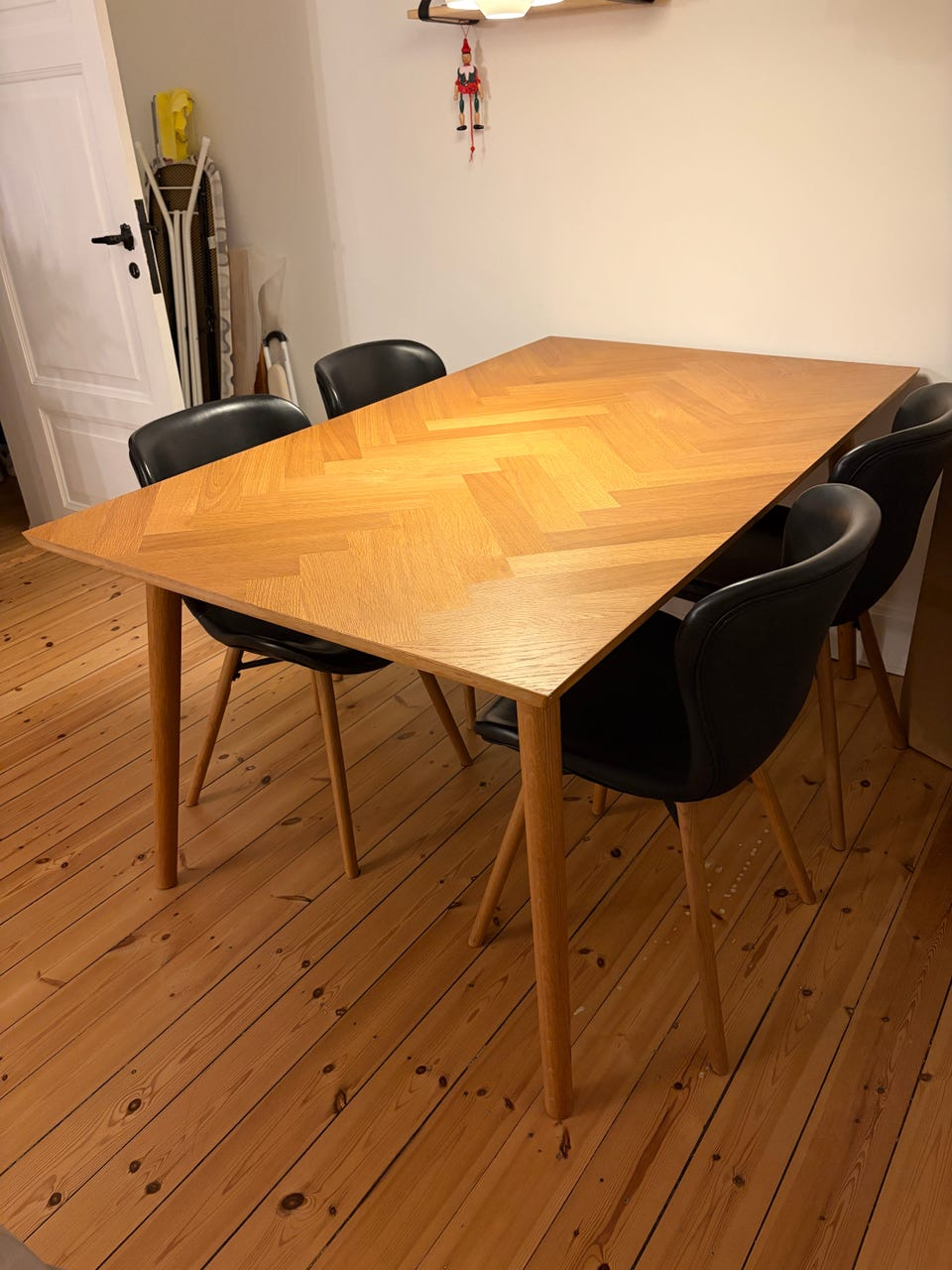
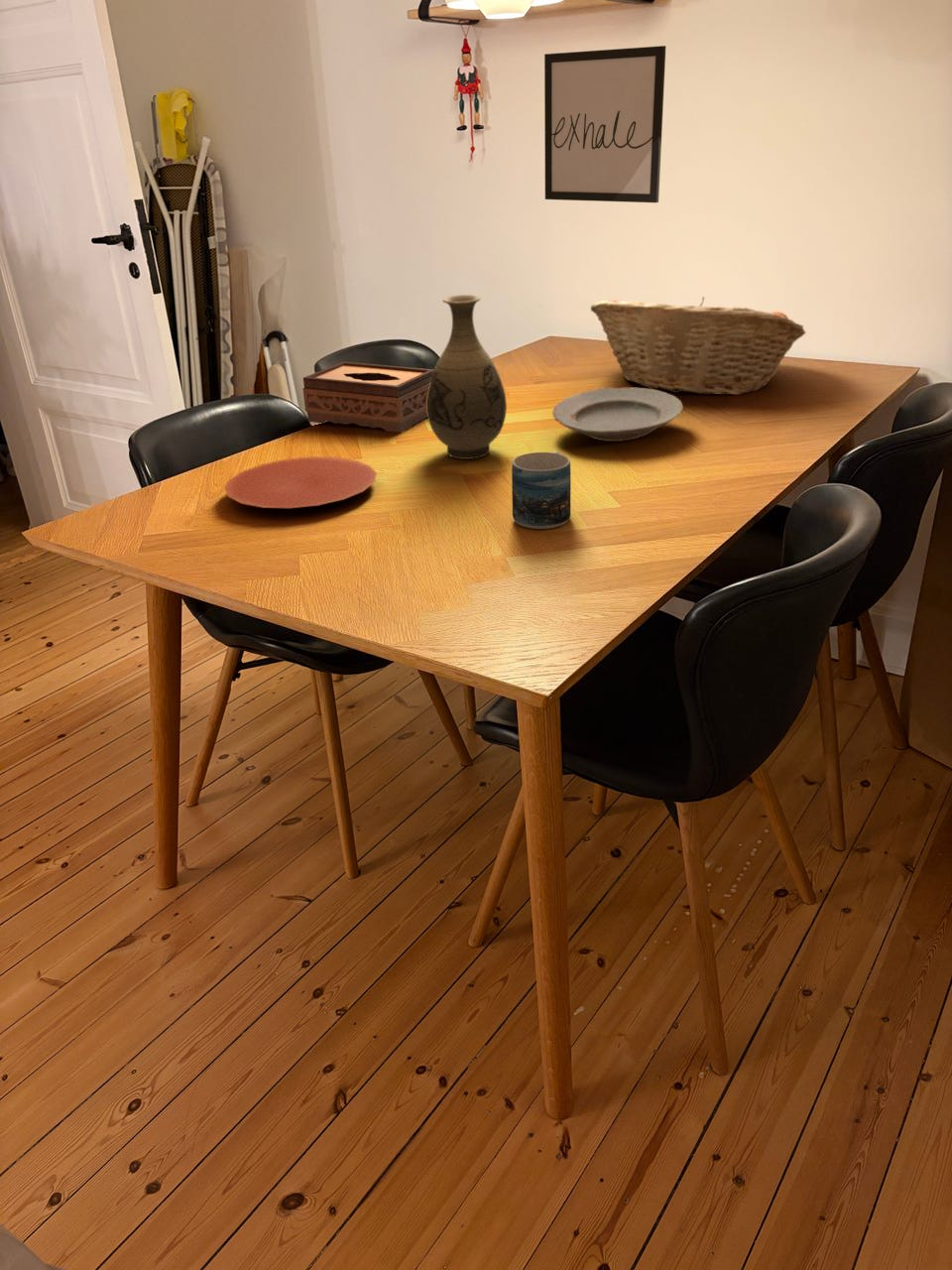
+ mug (545, 485)
+ vase (465, 378)
+ tissue box (371, 395)
+ plate (616, 419)
+ fruit basket (693, 336)
+ plate (301, 486)
+ wall art (601, 127)
